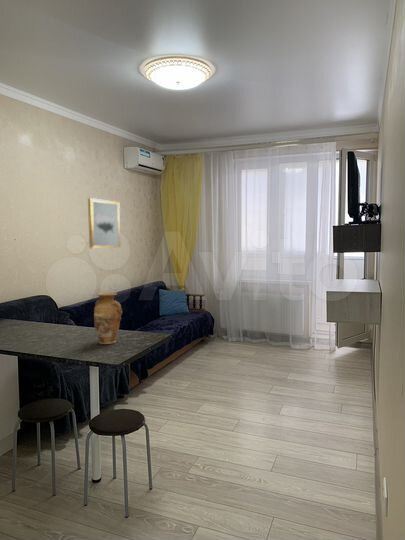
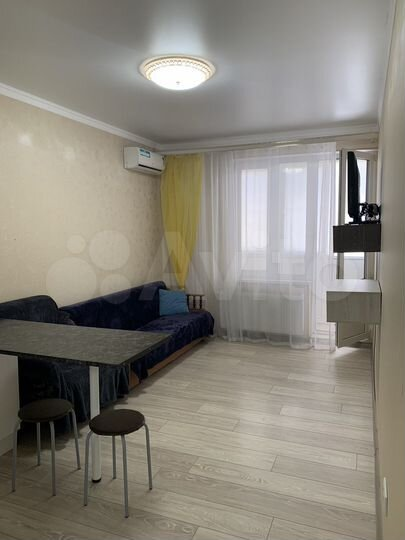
- wall art (105, 224)
- vase (106, 317)
